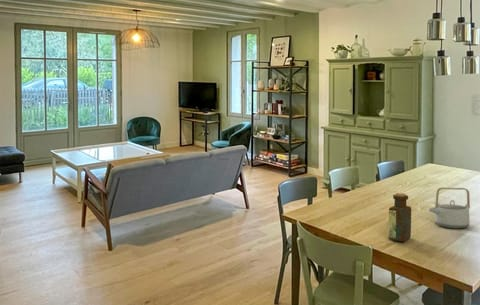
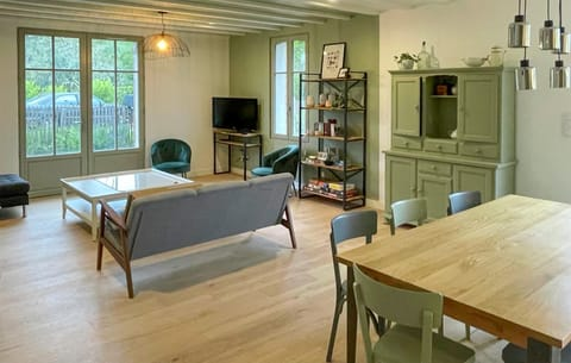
- bottle (399, 216)
- teapot (449, 206)
